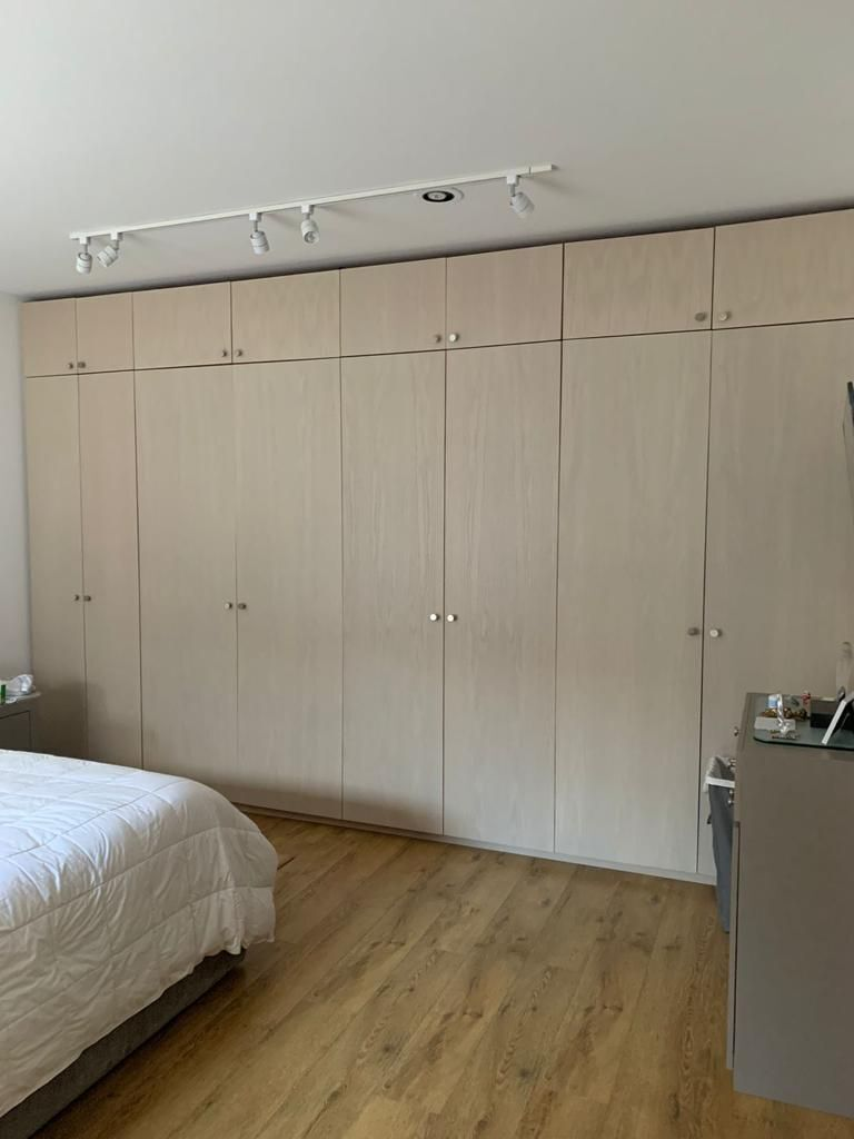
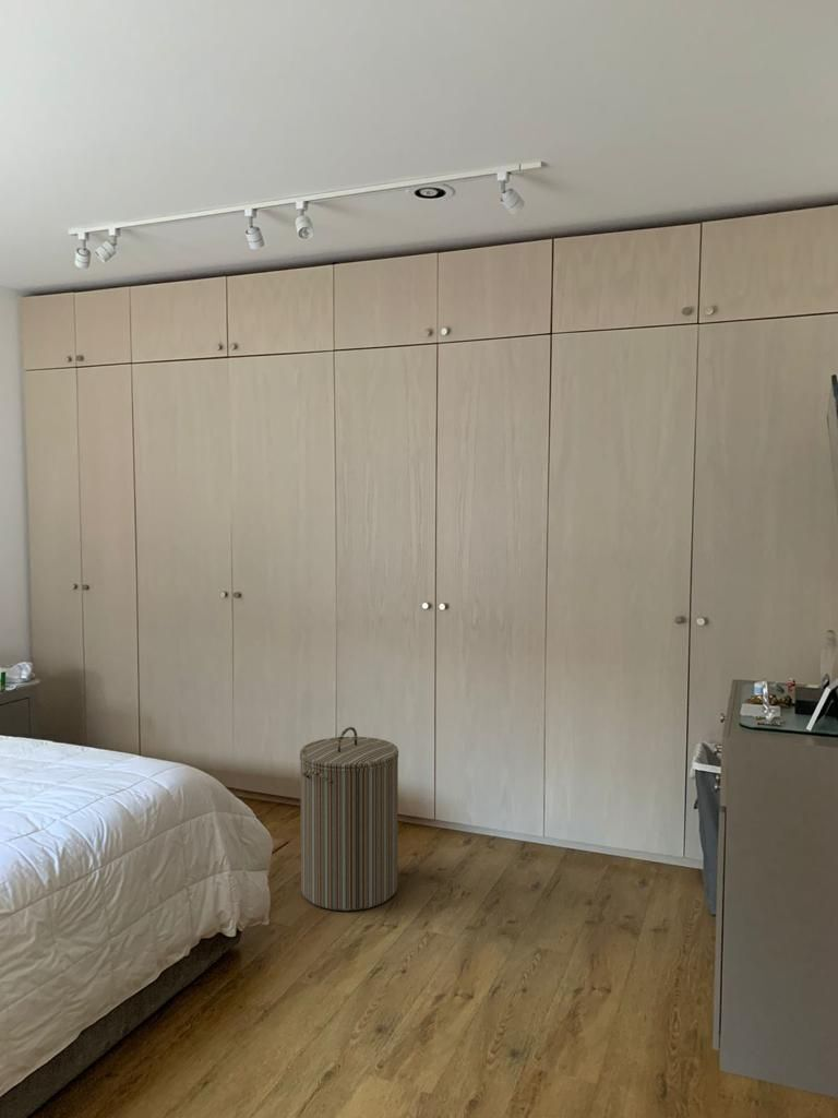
+ laundry hamper (349, 808)
